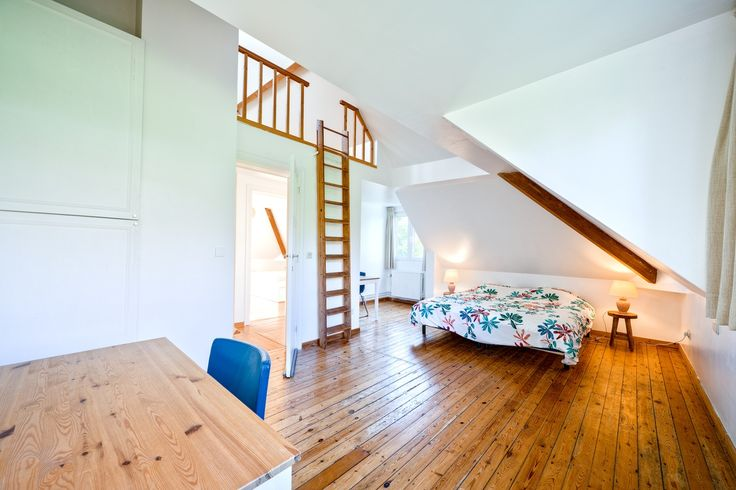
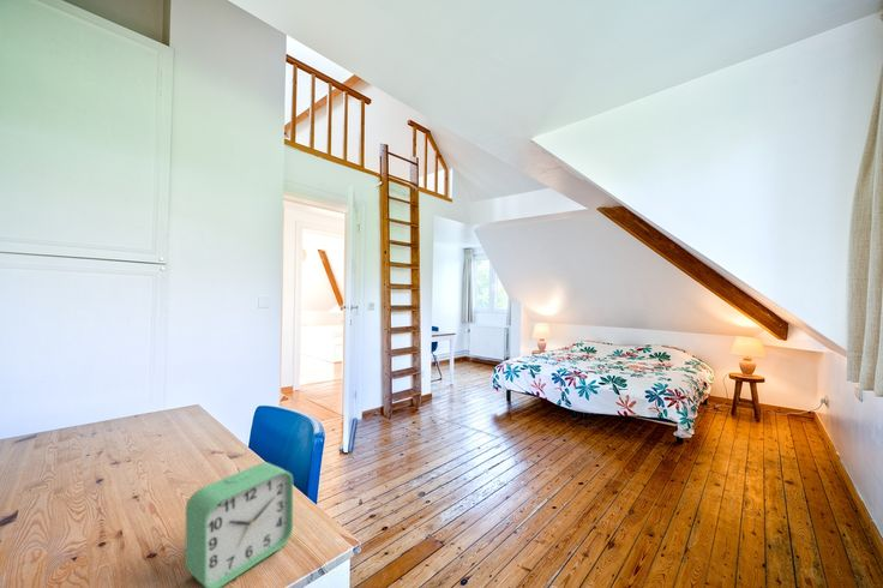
+ alarm clock (242, 517)
